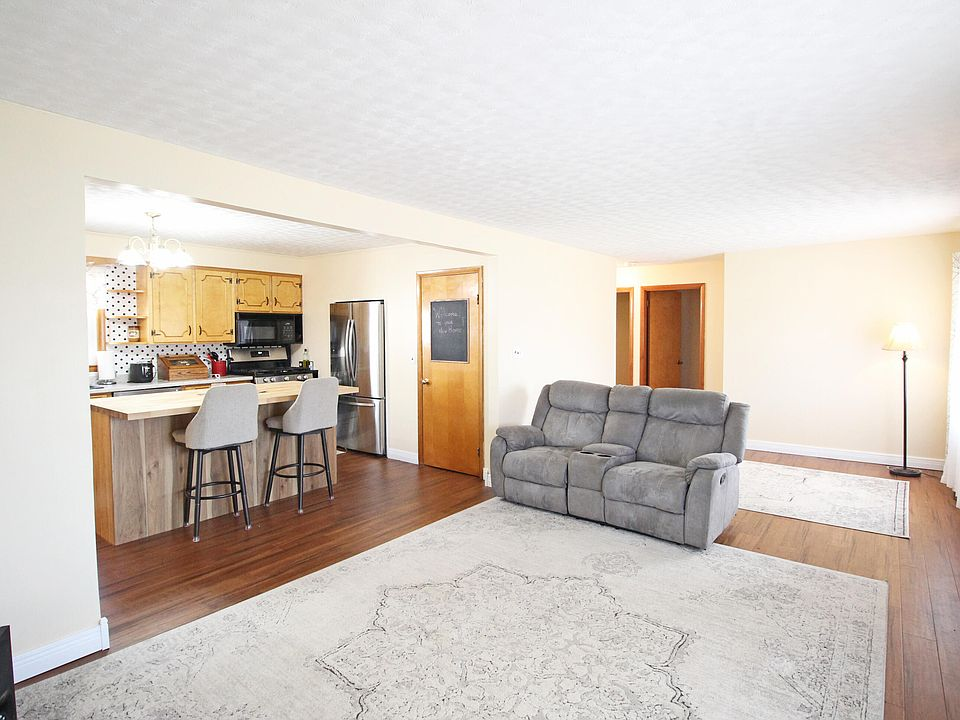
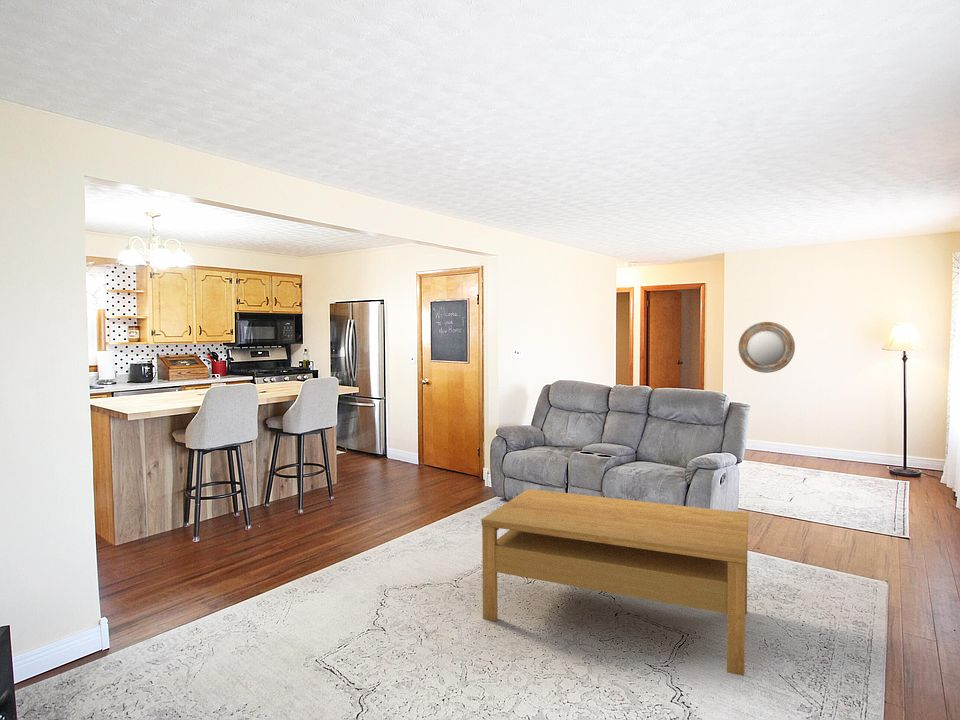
+ coffee table (616, 565)
+ home mirror (765, 347)
